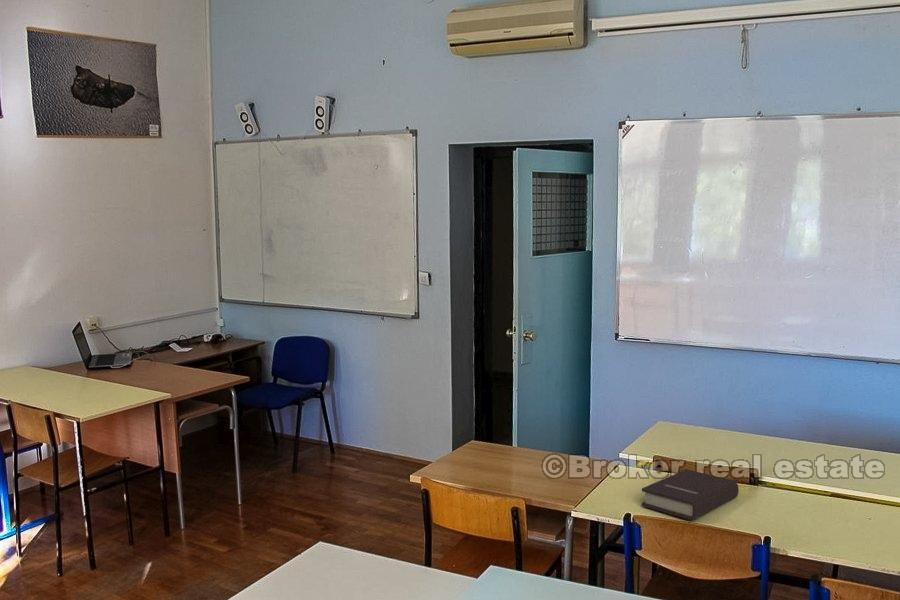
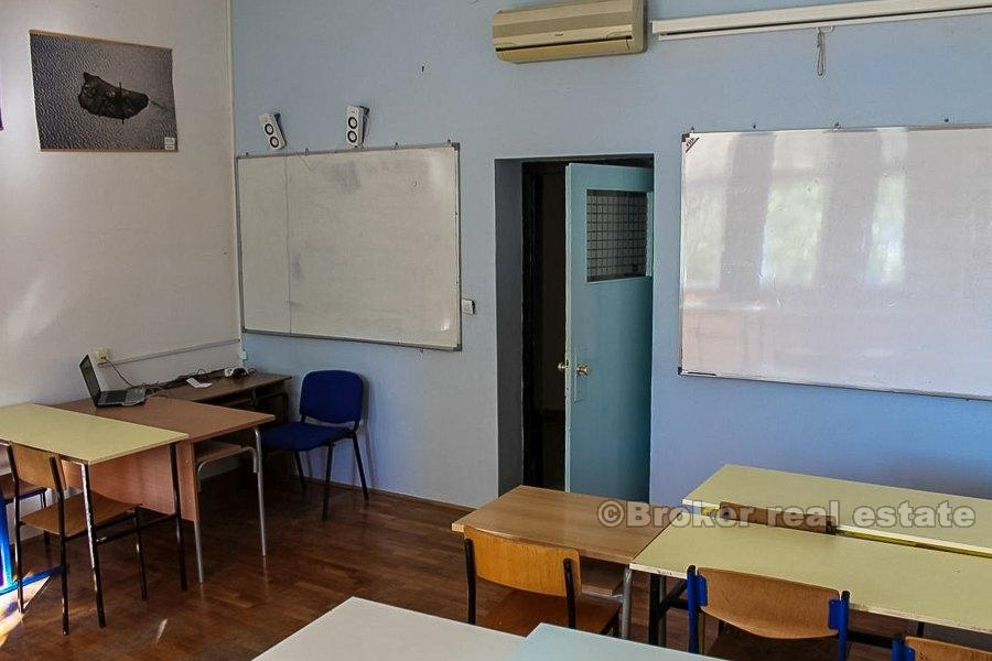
- book (690, 493)
